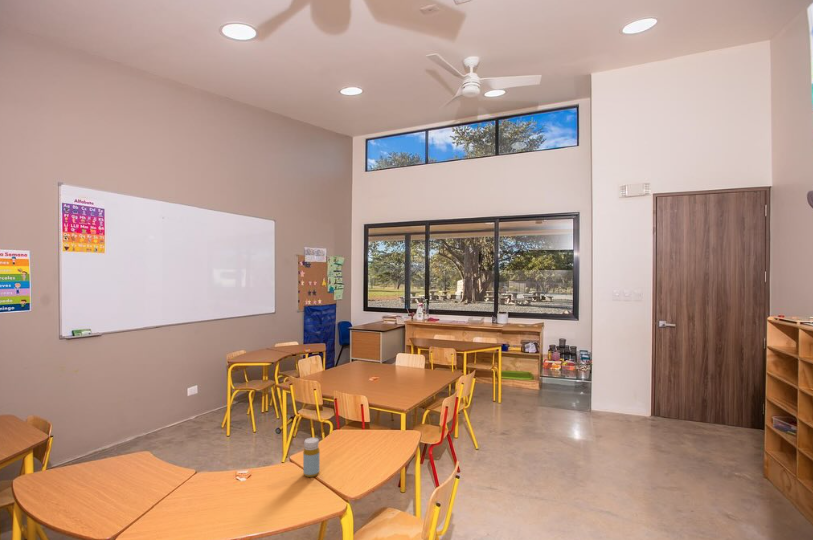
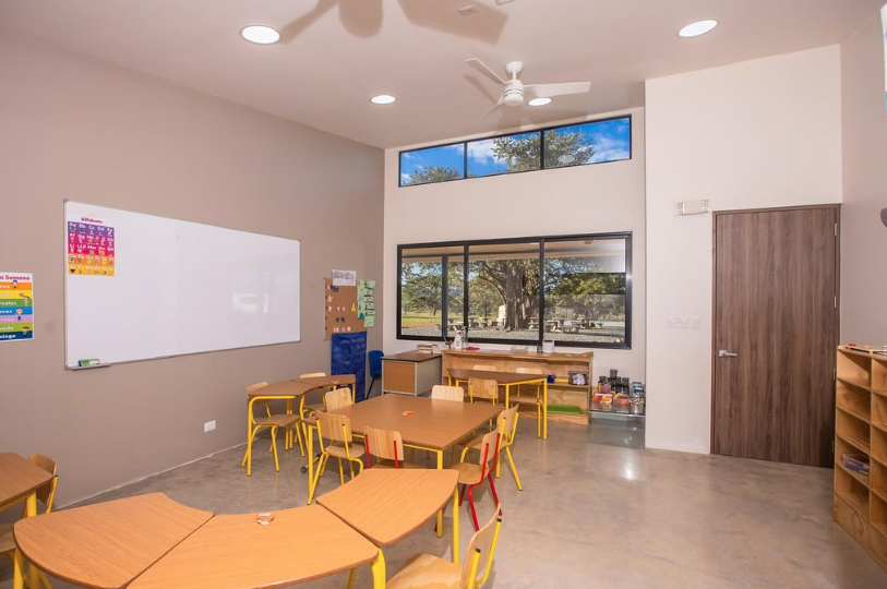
- bottle (311, 457)
